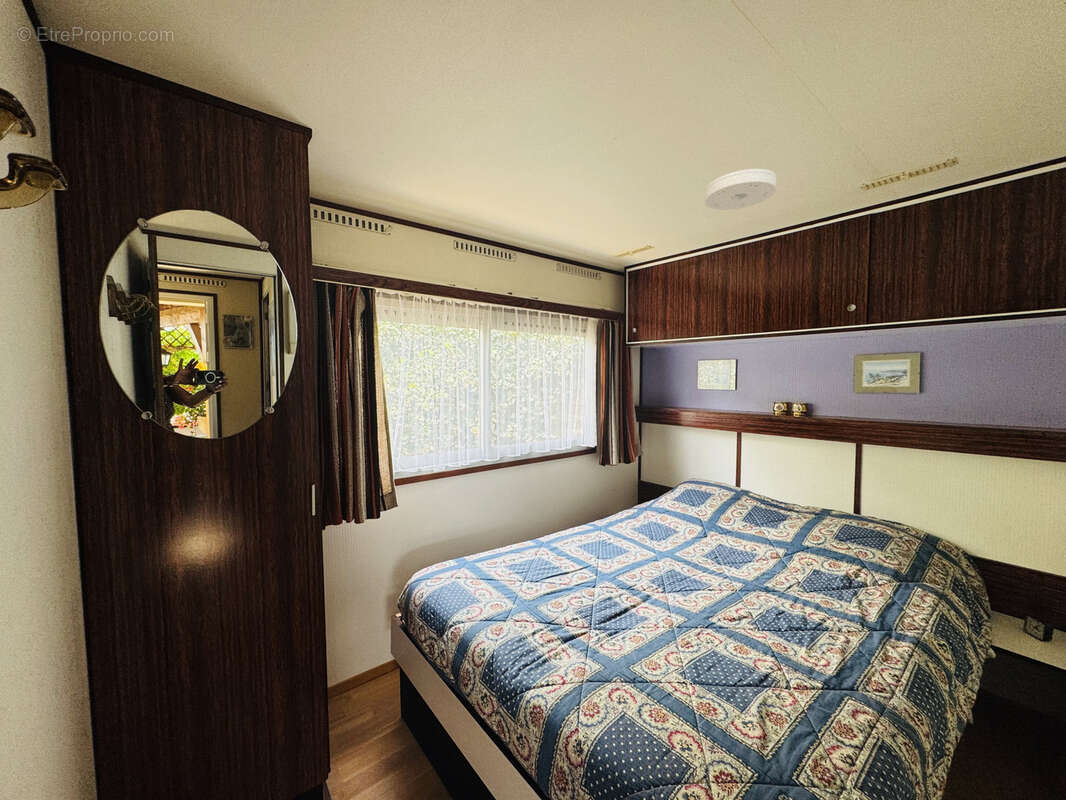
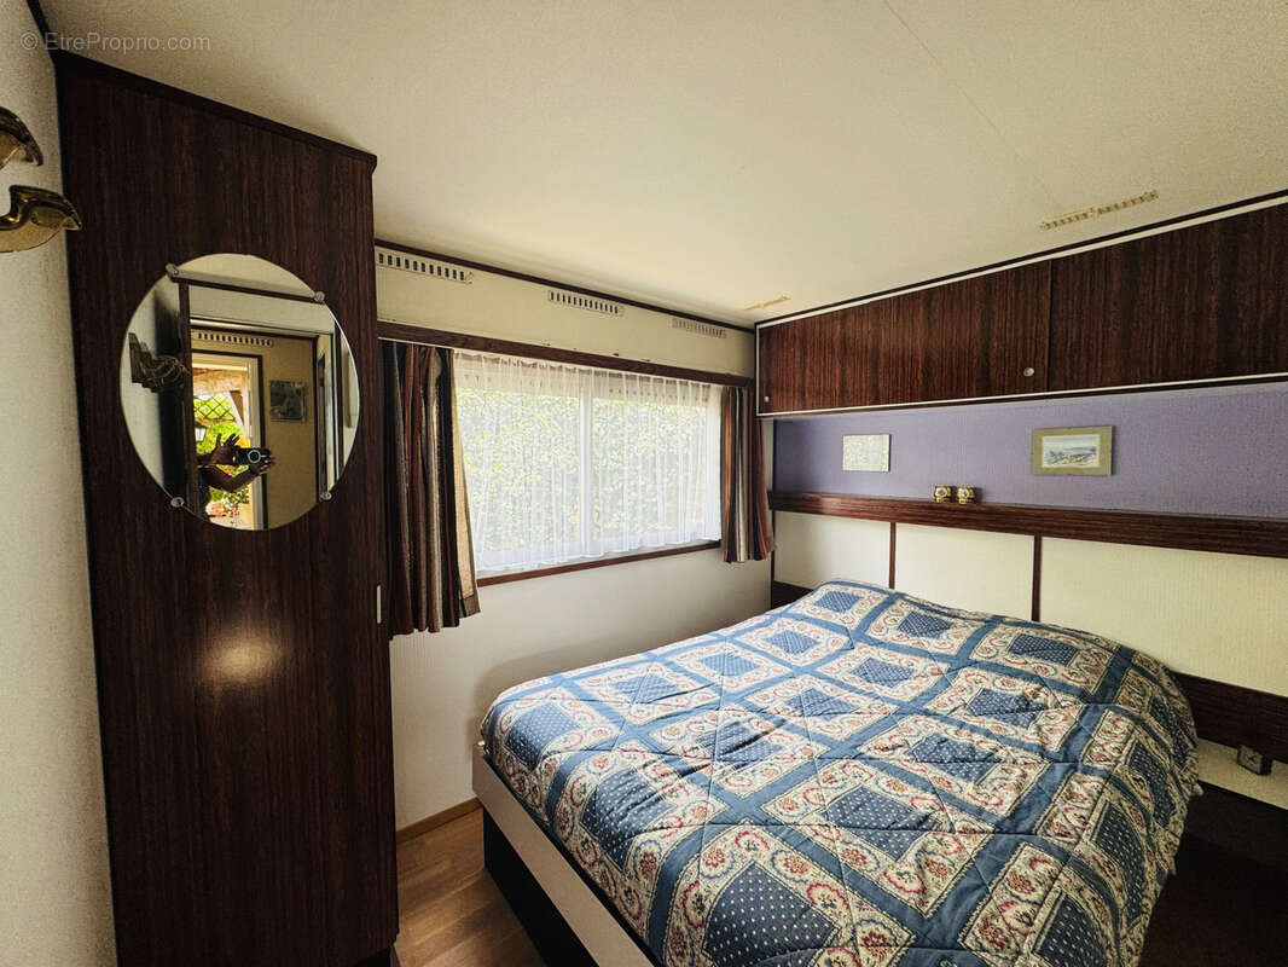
- smoke detector (739, 190)
